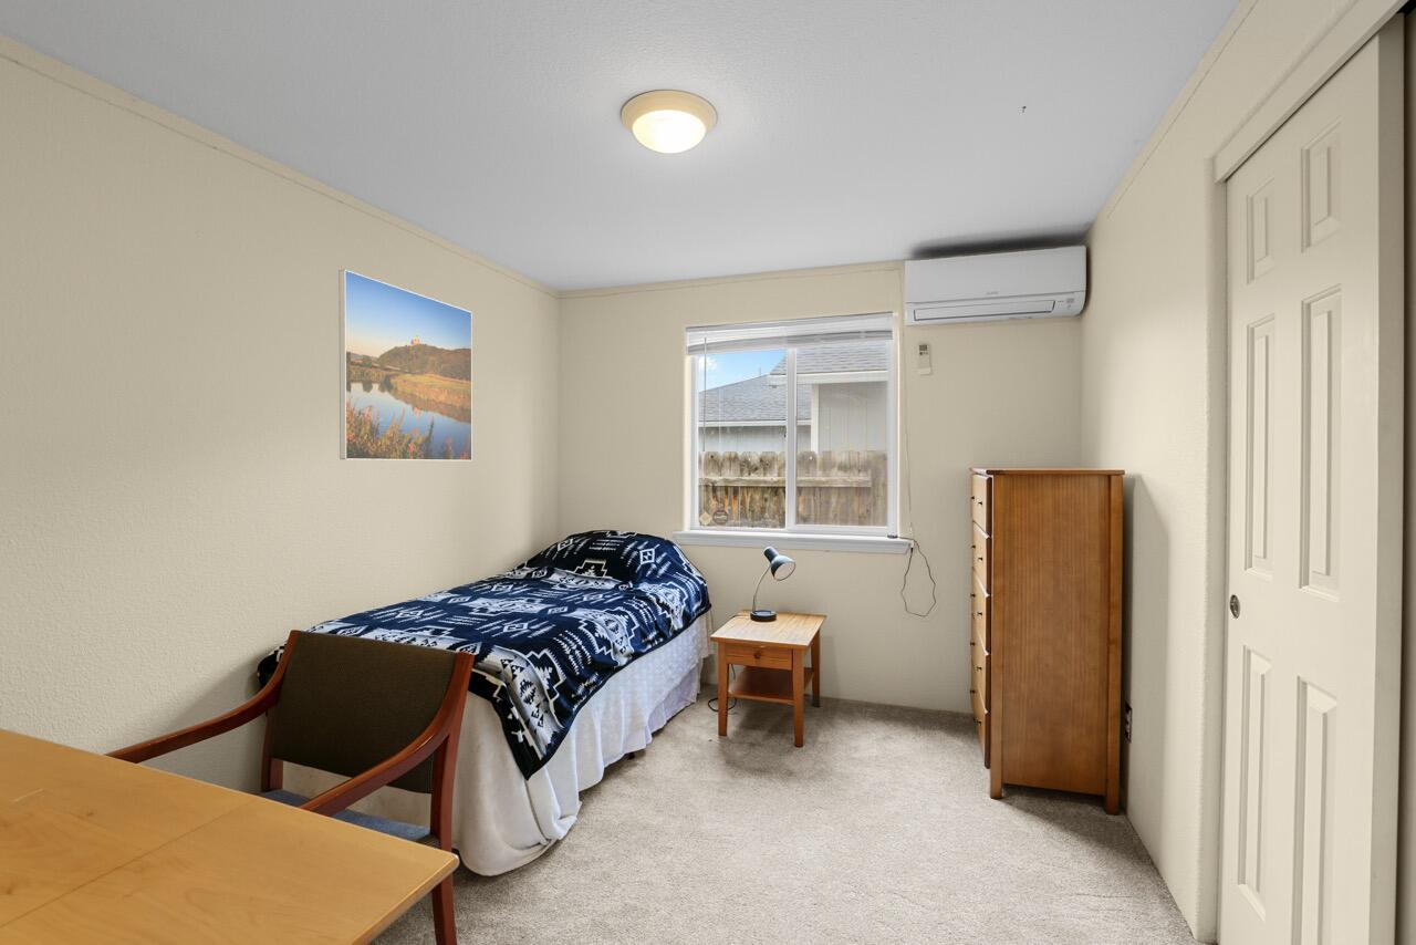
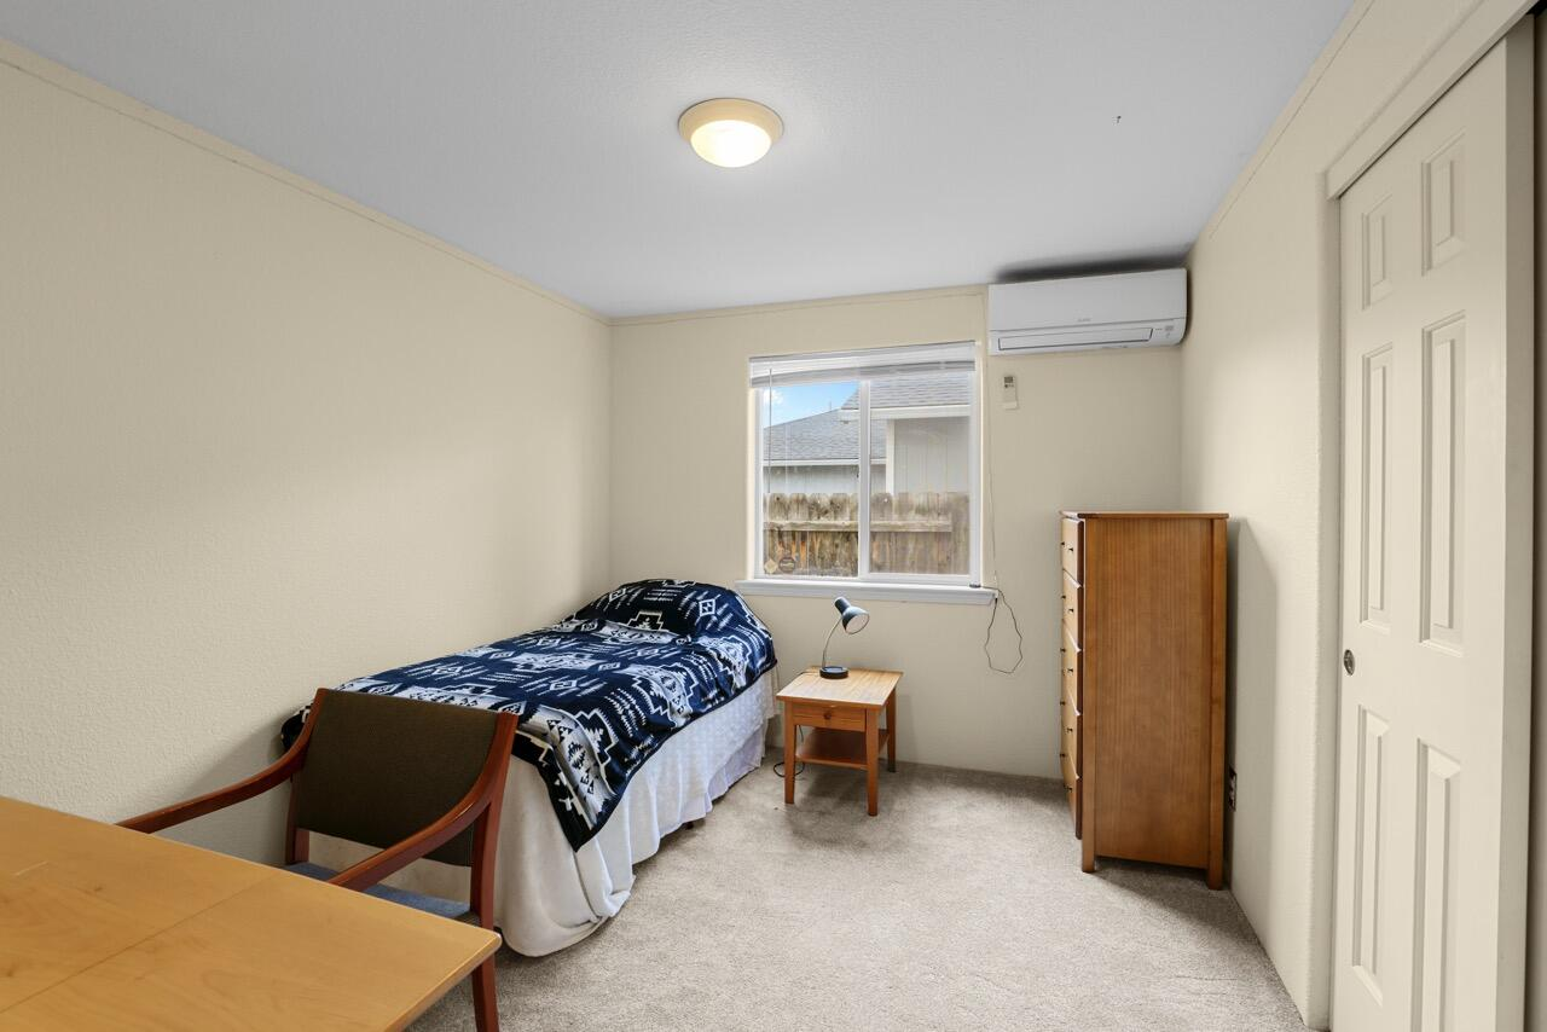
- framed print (413, 376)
